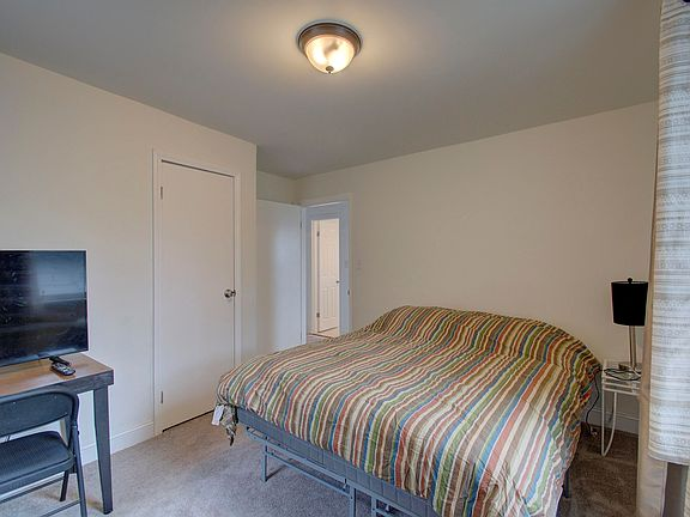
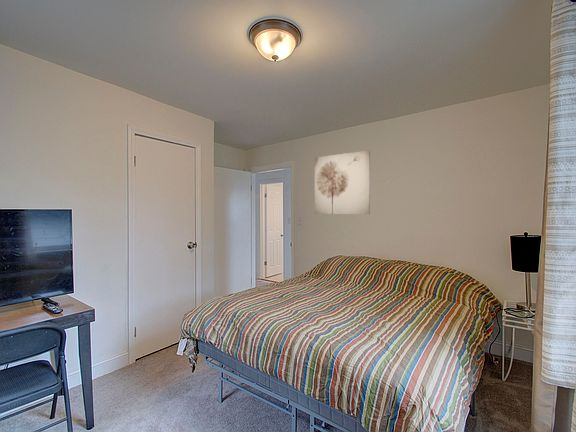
+ wall art (340, 184)
